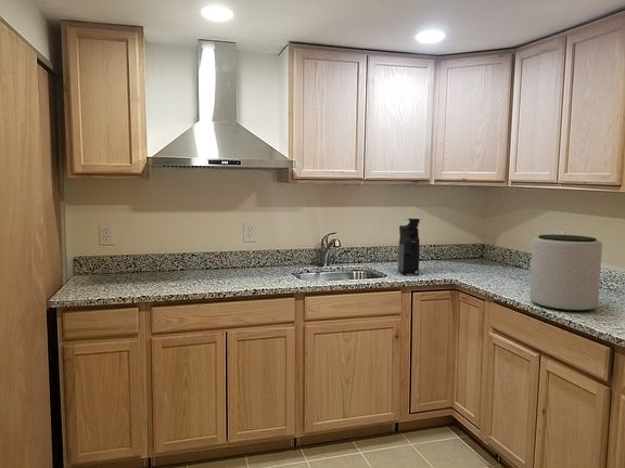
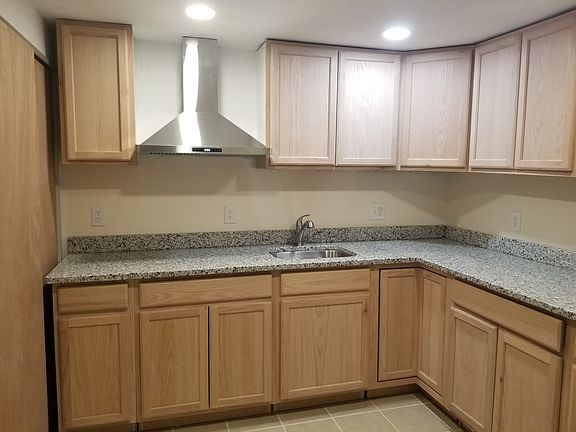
- plant pot (564, 271)
- coffee maker (409, 245)
